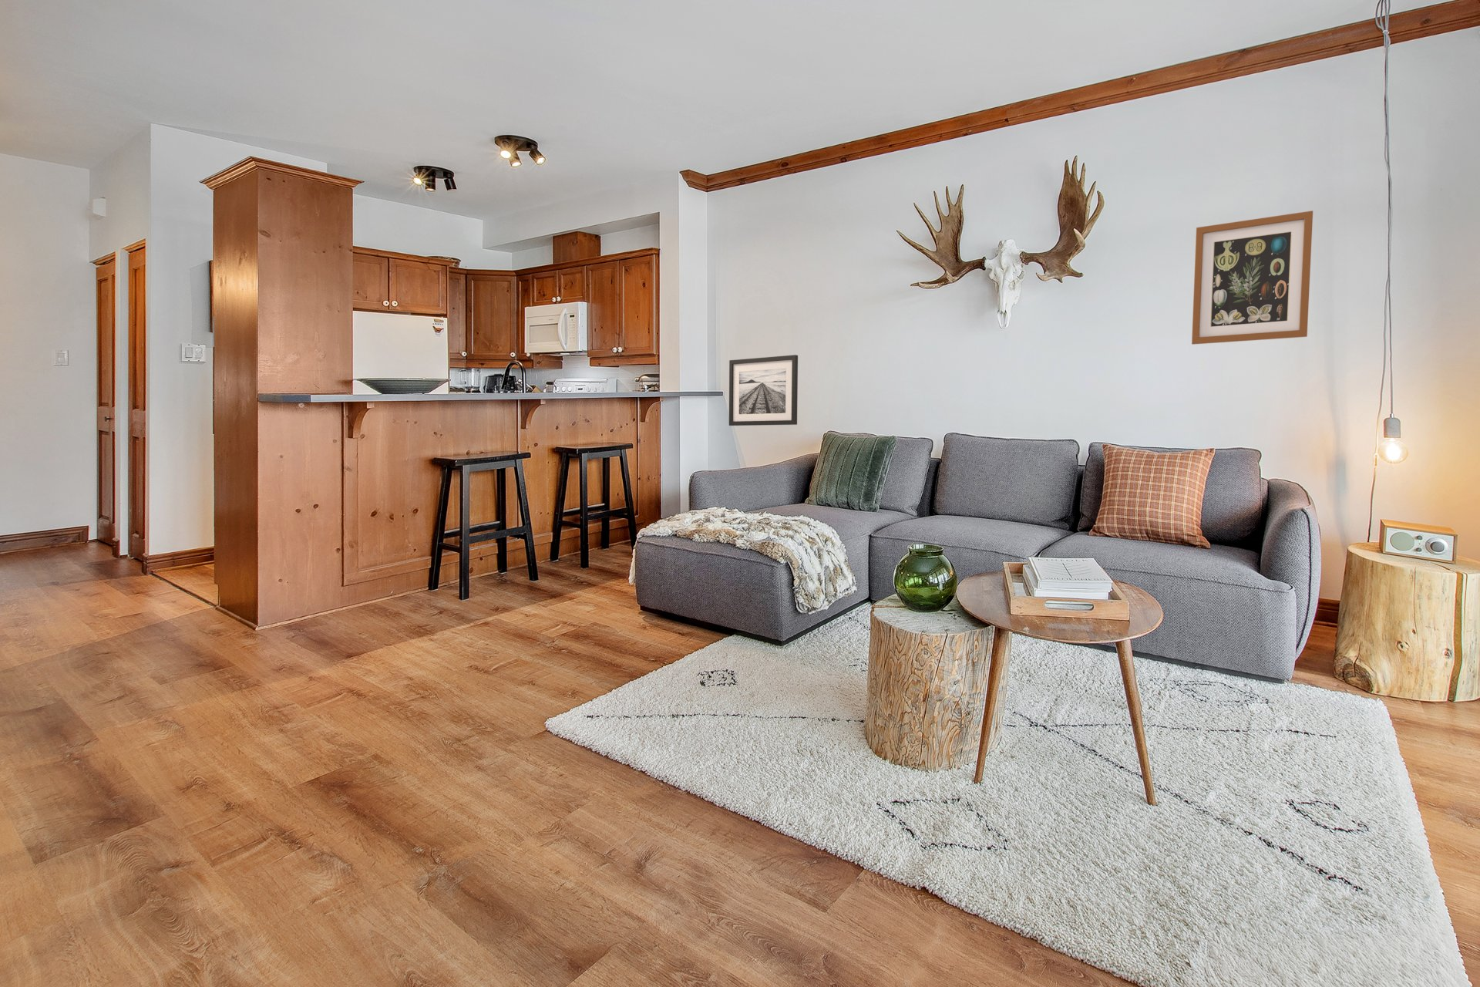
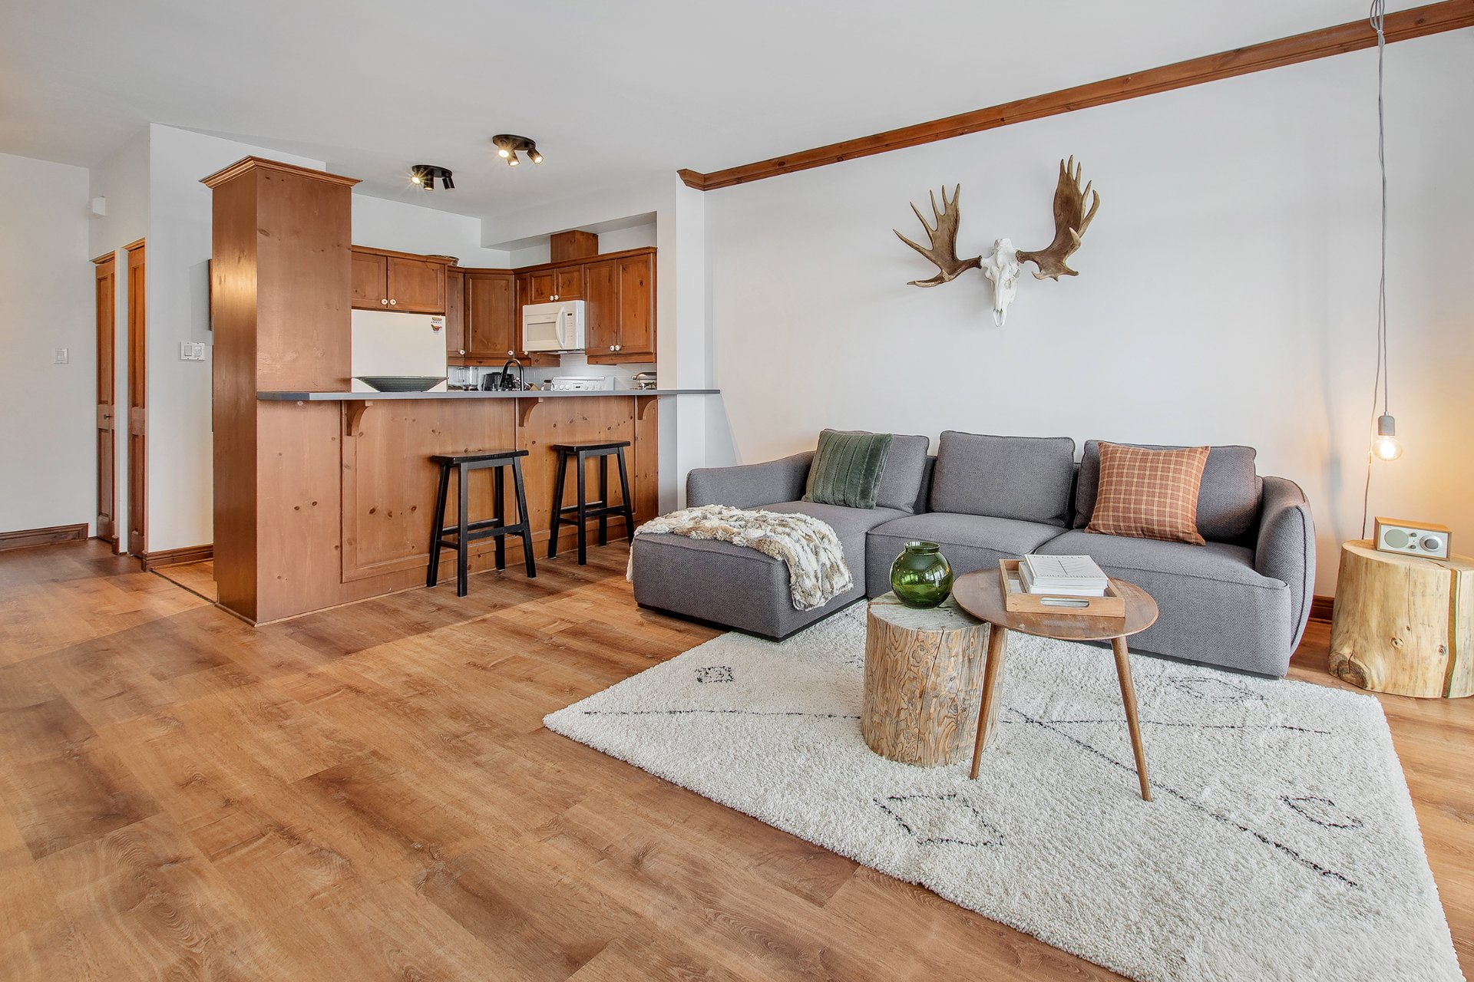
- wall art (762, 391)
- wall art (1250, 280)
